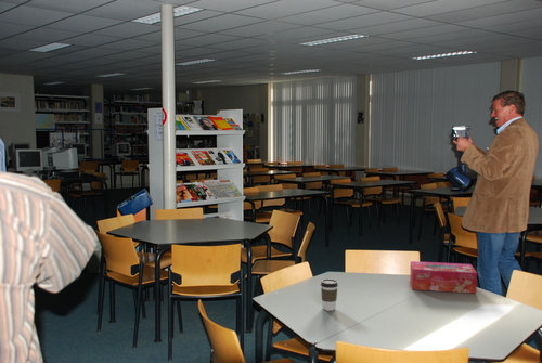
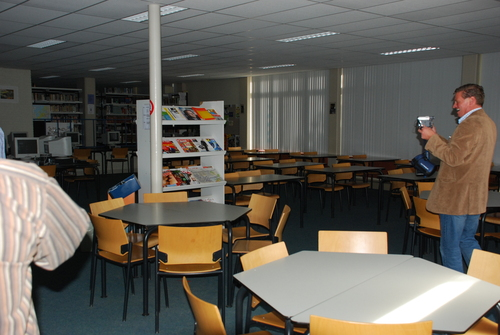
- coffee cup (328, 295)
- tissue box (441, 276)
